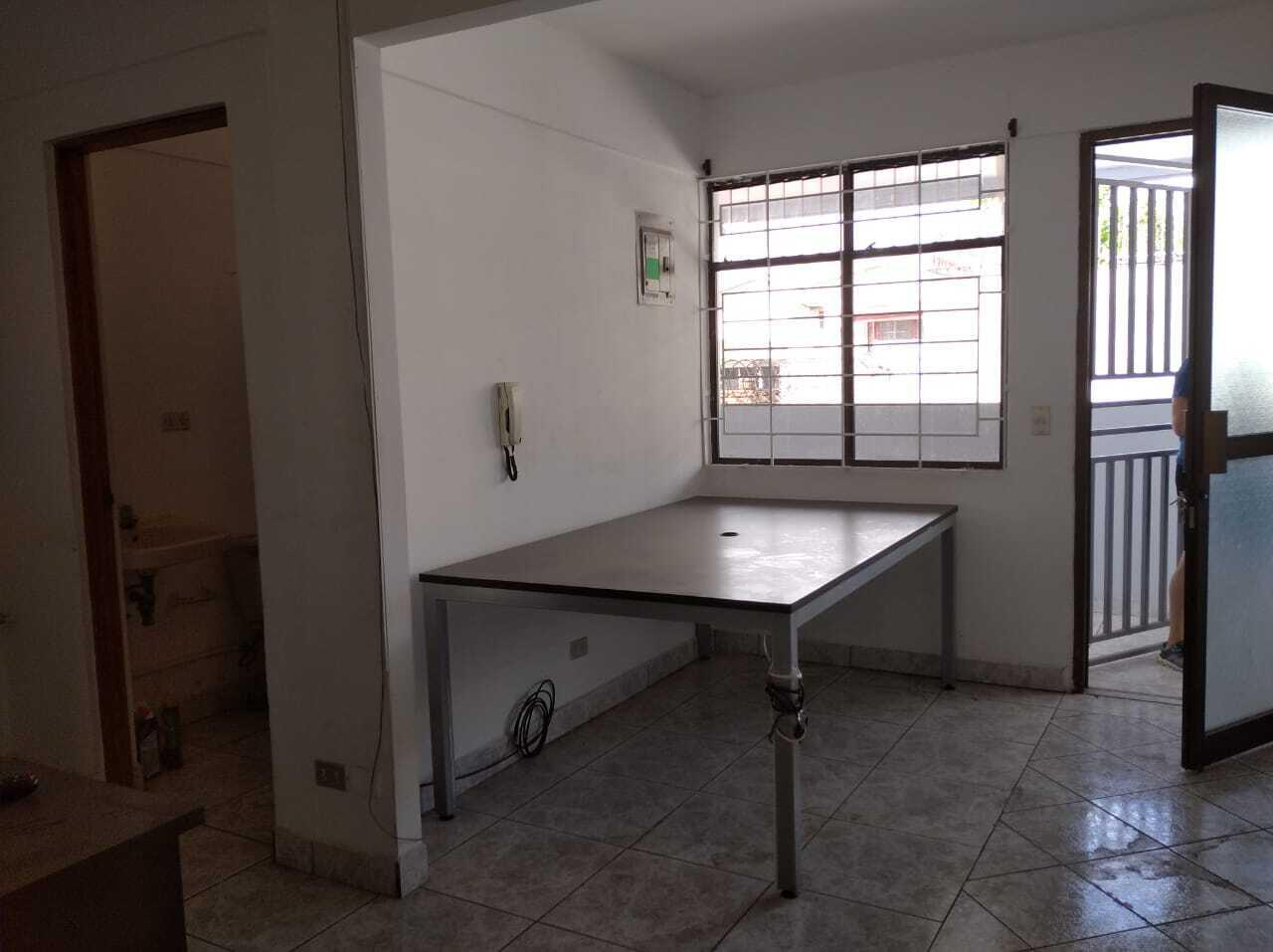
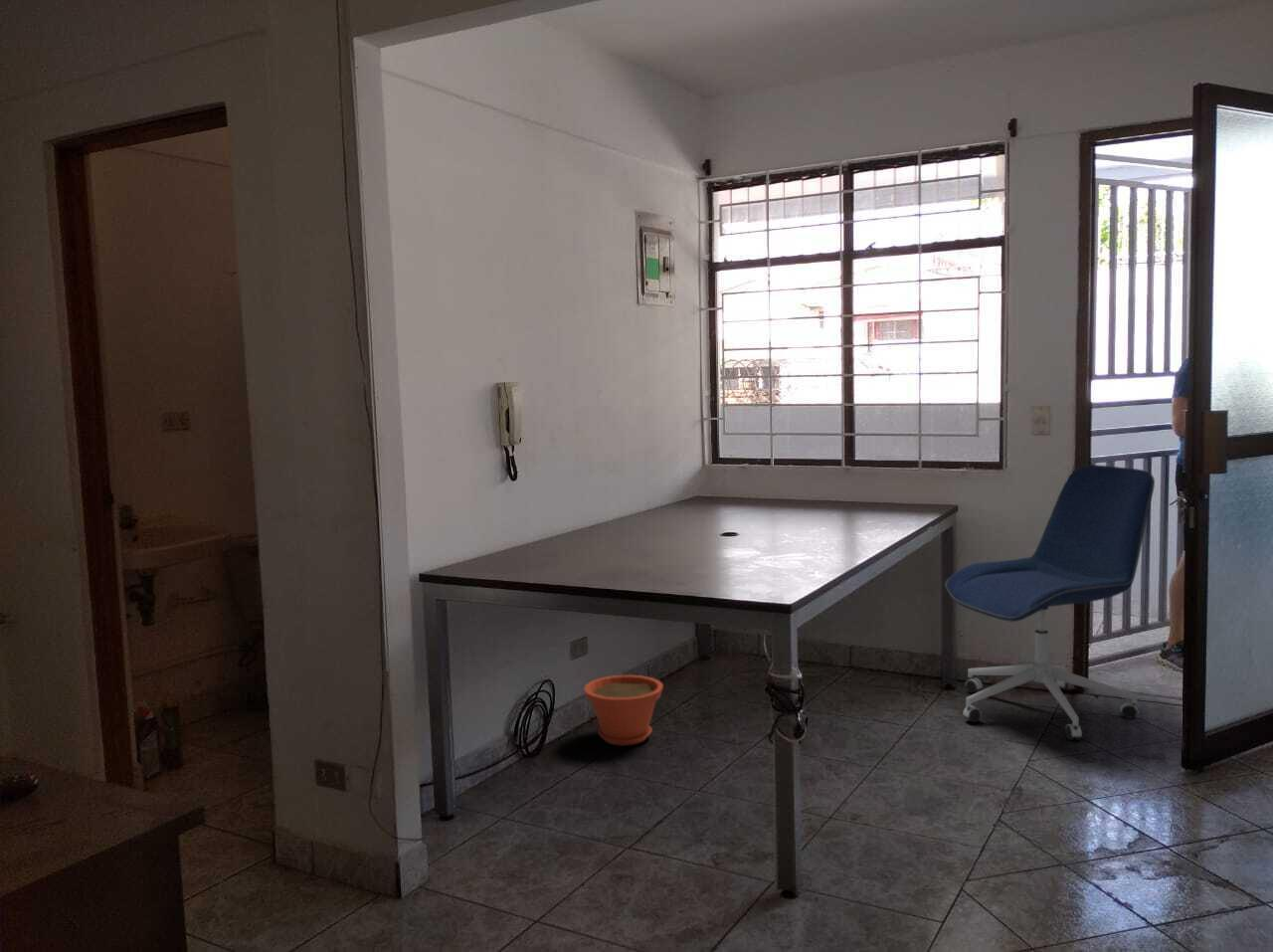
+ plant pot (624, 712)
+ office chair (1043, 592)
